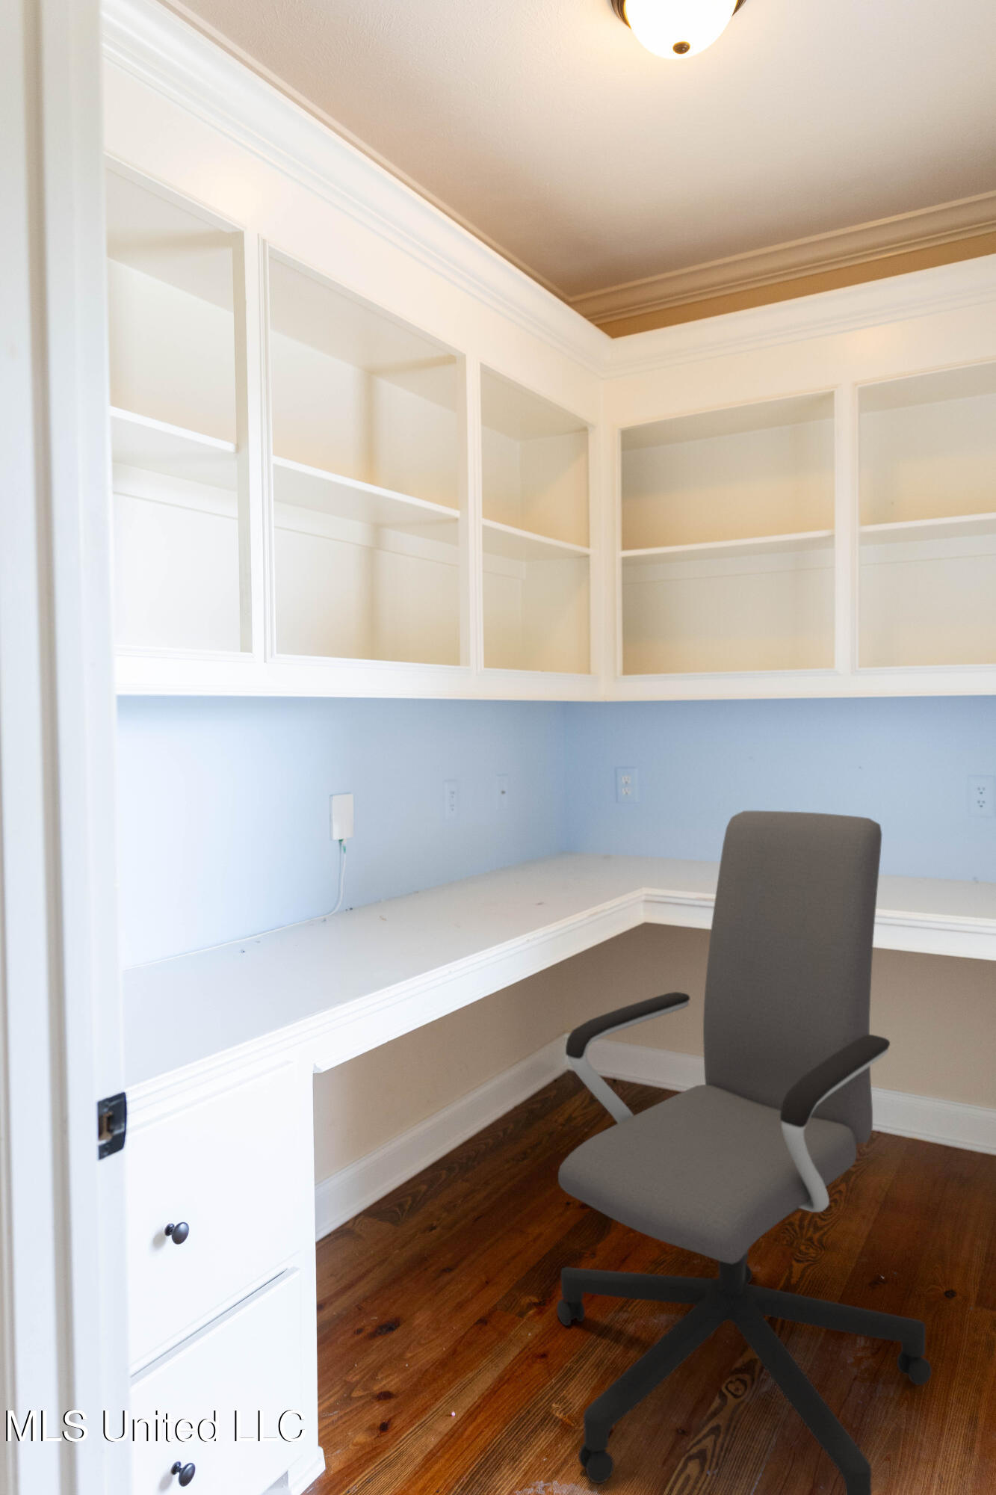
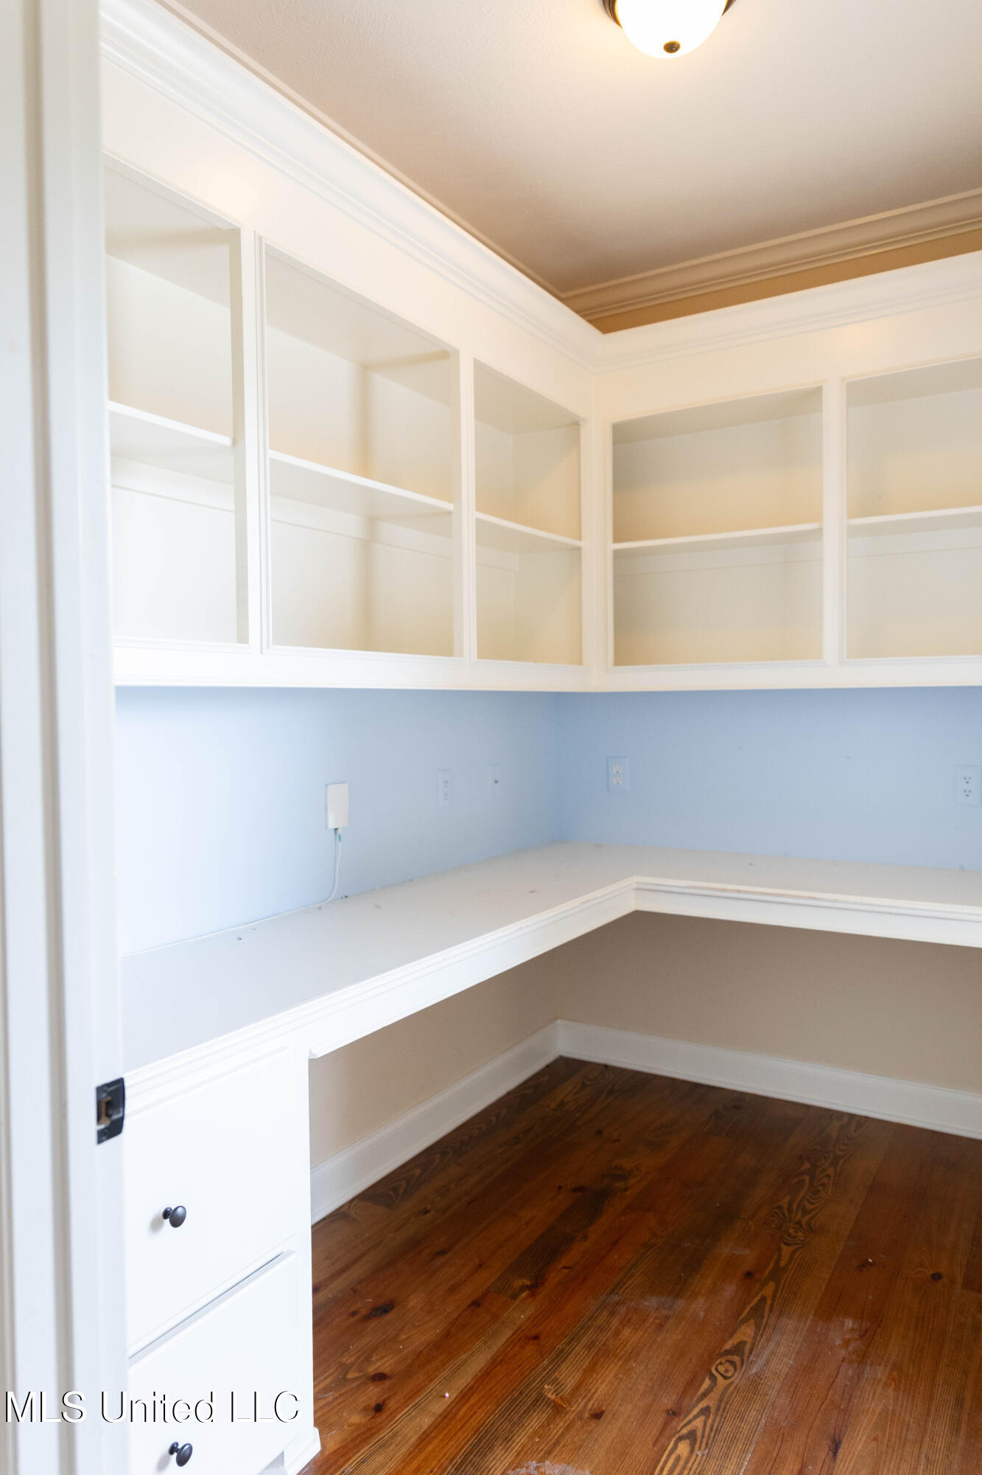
- office chair (719, 1106)
